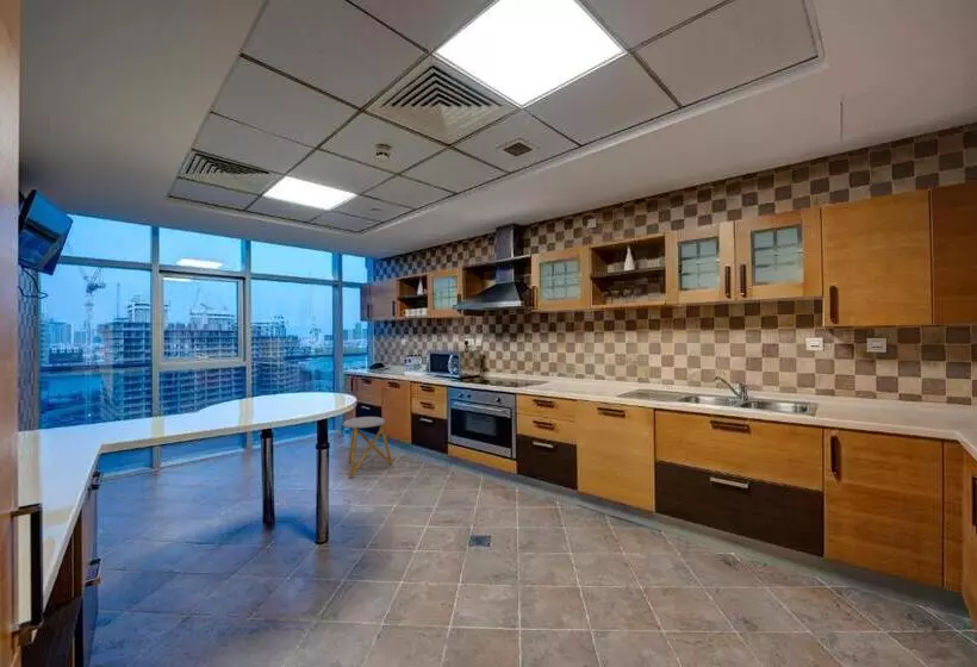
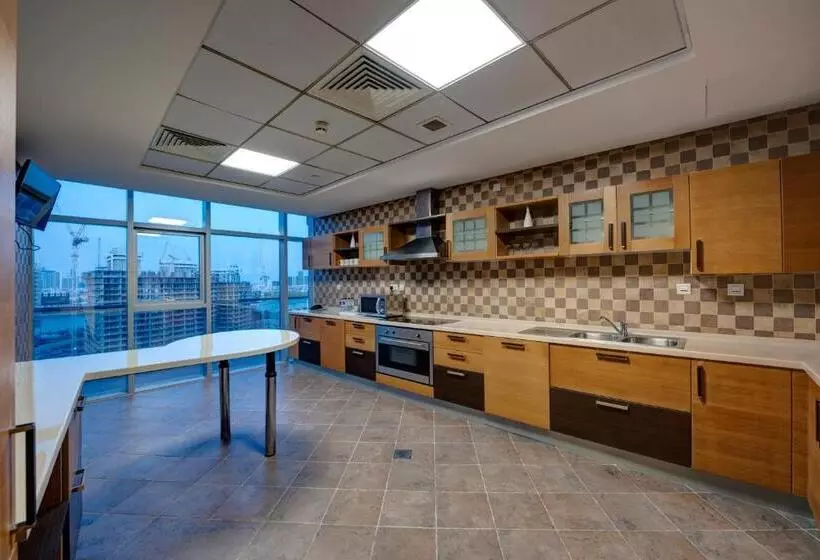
- stool (366, 441)
